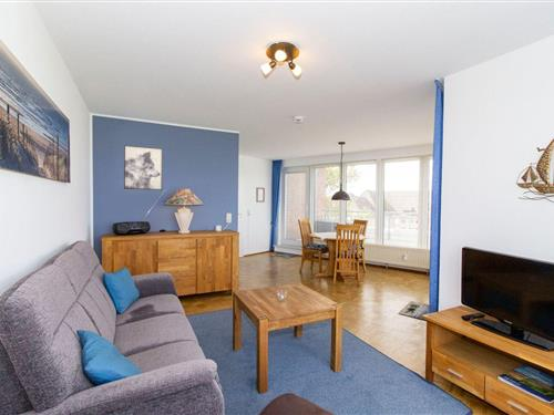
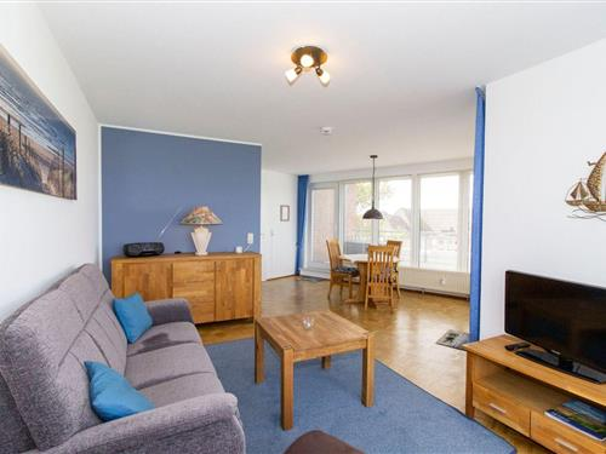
- wall art (143, 168)
